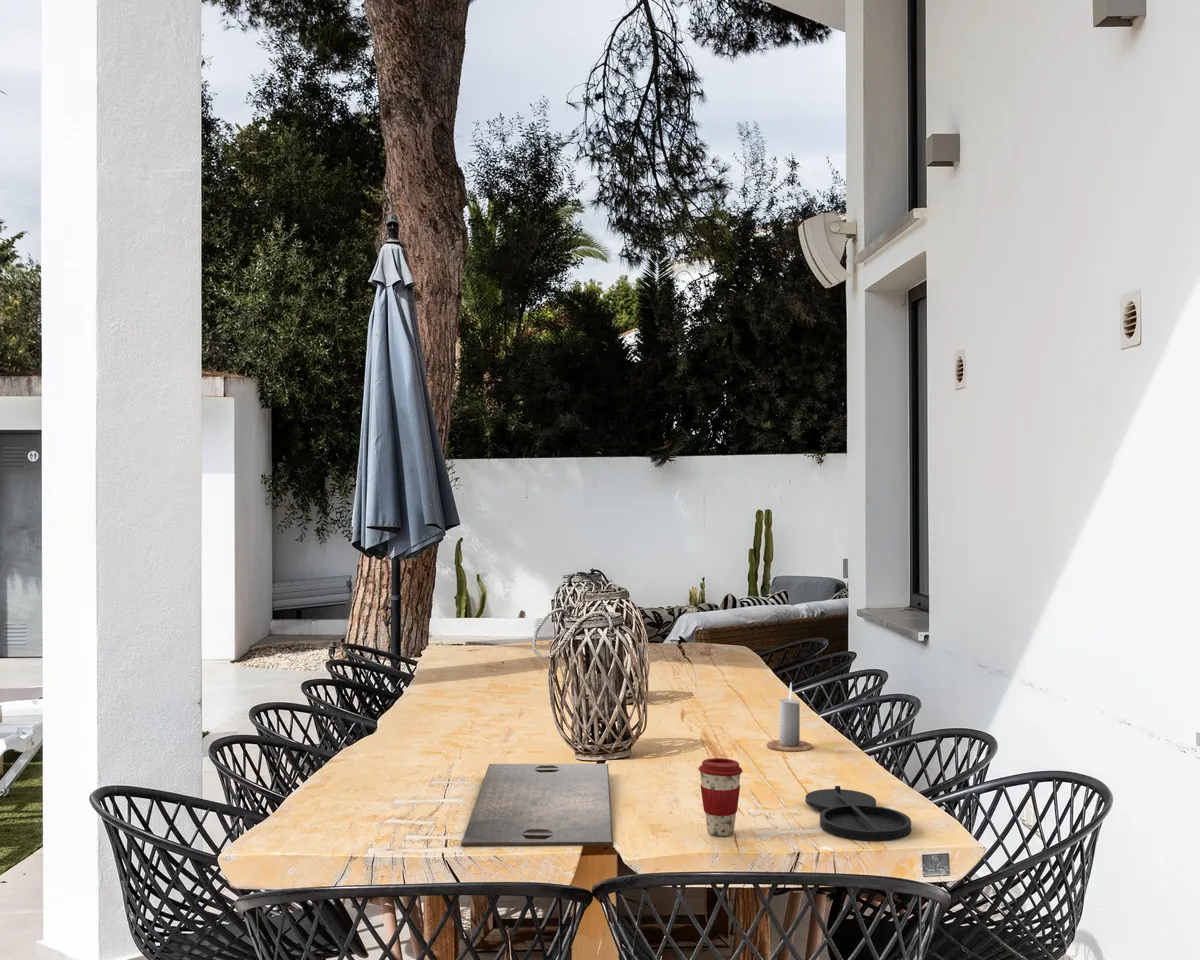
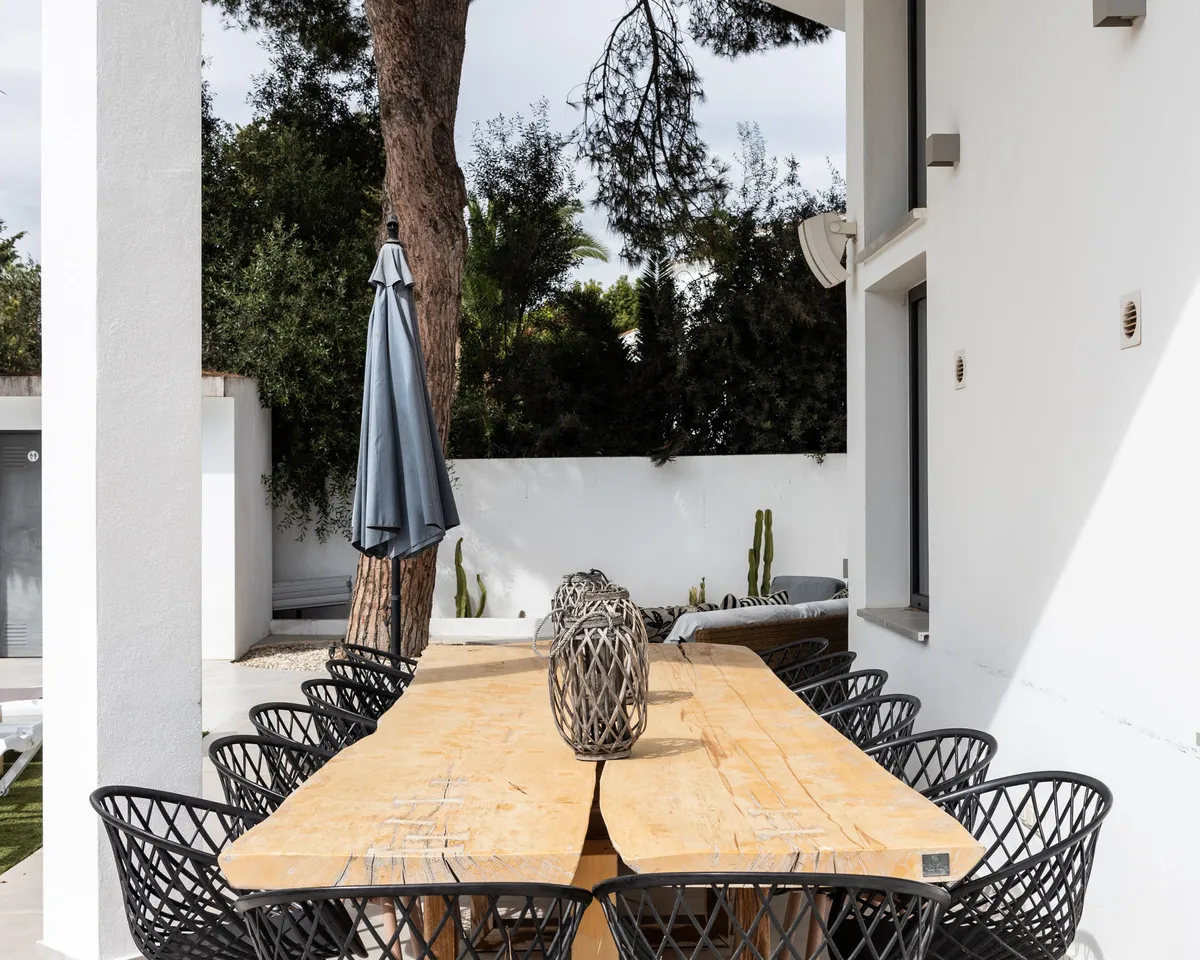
- cutting board (543, 801)
- coffee cup (720, 796)
- candle (789, 713)
- plate (853, 808)
